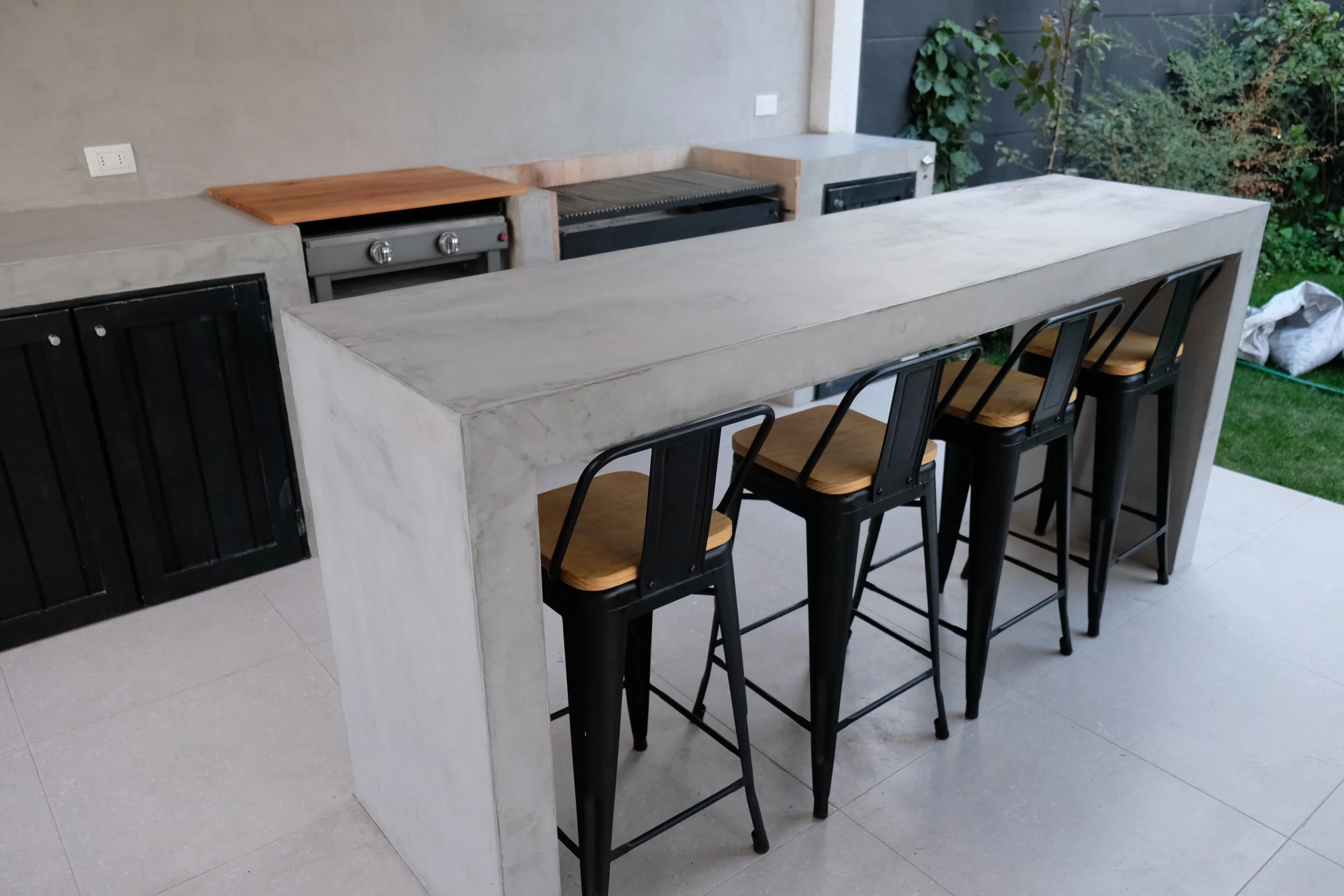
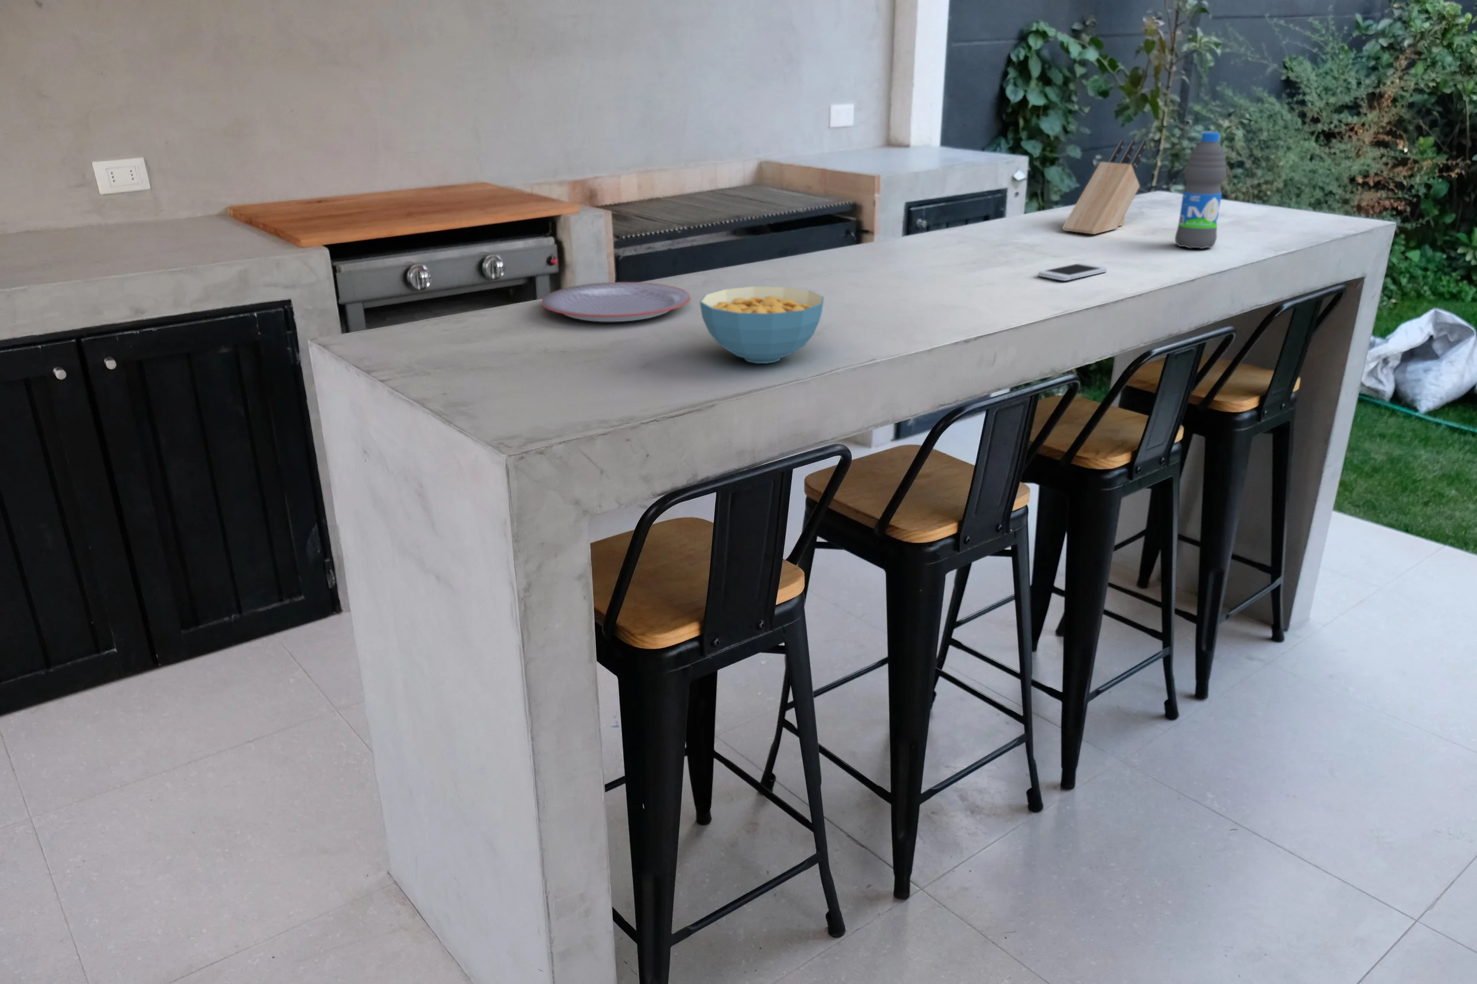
+ plate (617, 303)
+ knife block (1107, 185)
+ smartphone (1073, 271)
+ water bottle (1202, 190)
+ cereal bowl (763, 328)
